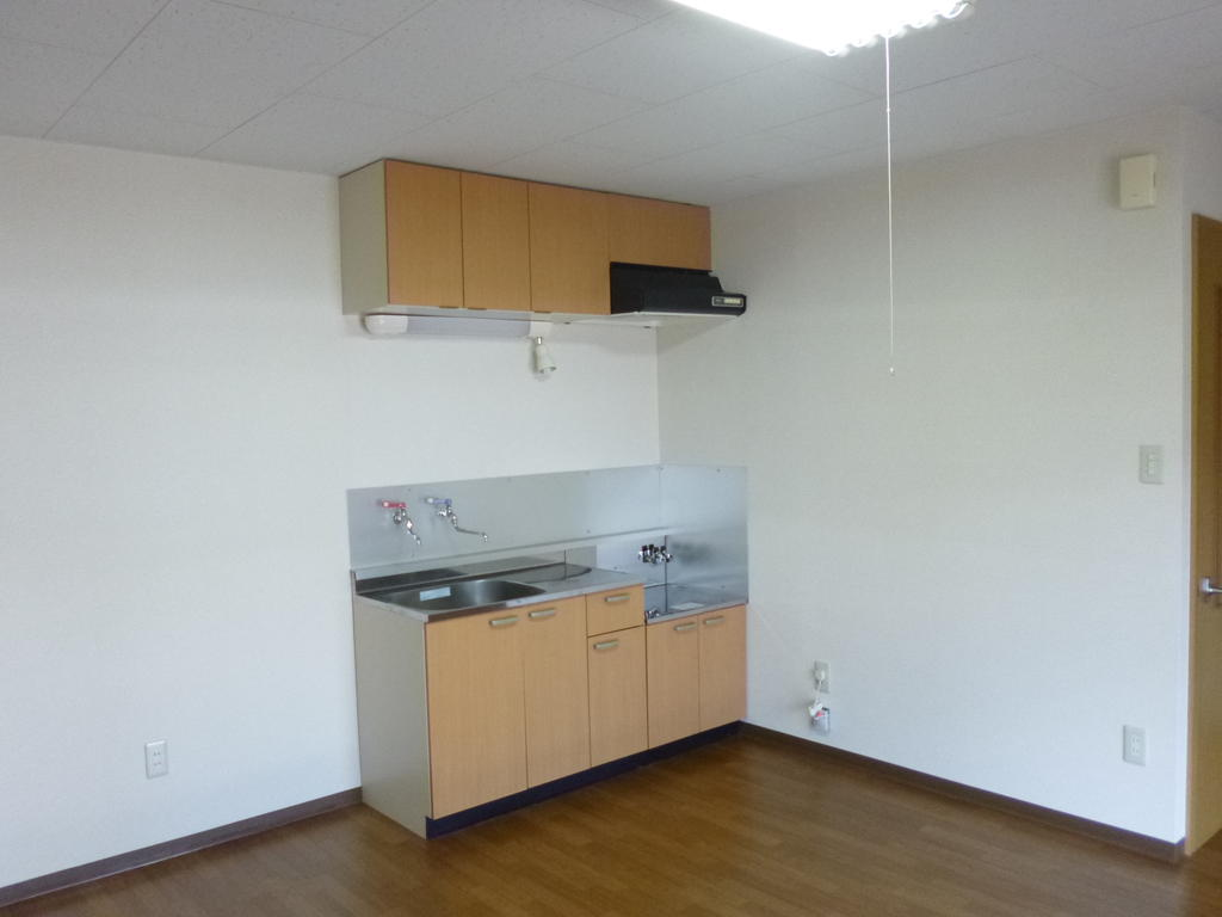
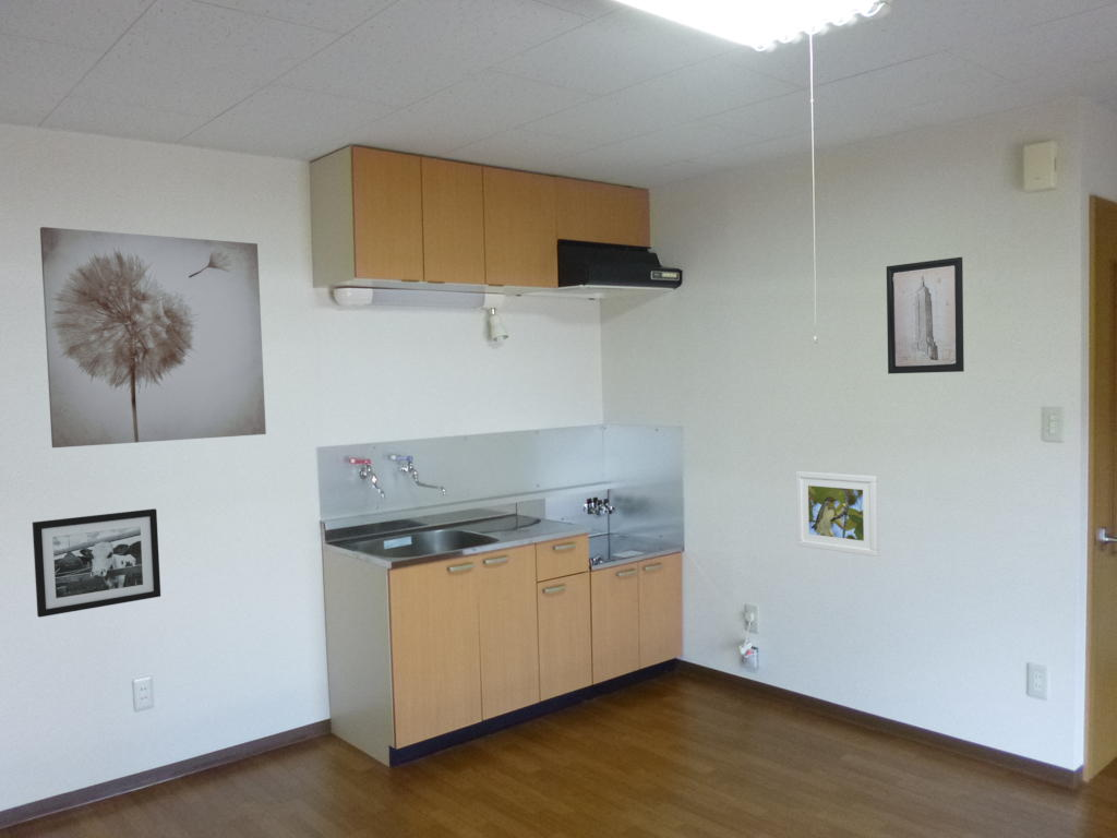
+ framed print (836, 512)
+ wall art (161, 338)
+ wall art (924, 316)
+ picture frame (98, 560)
